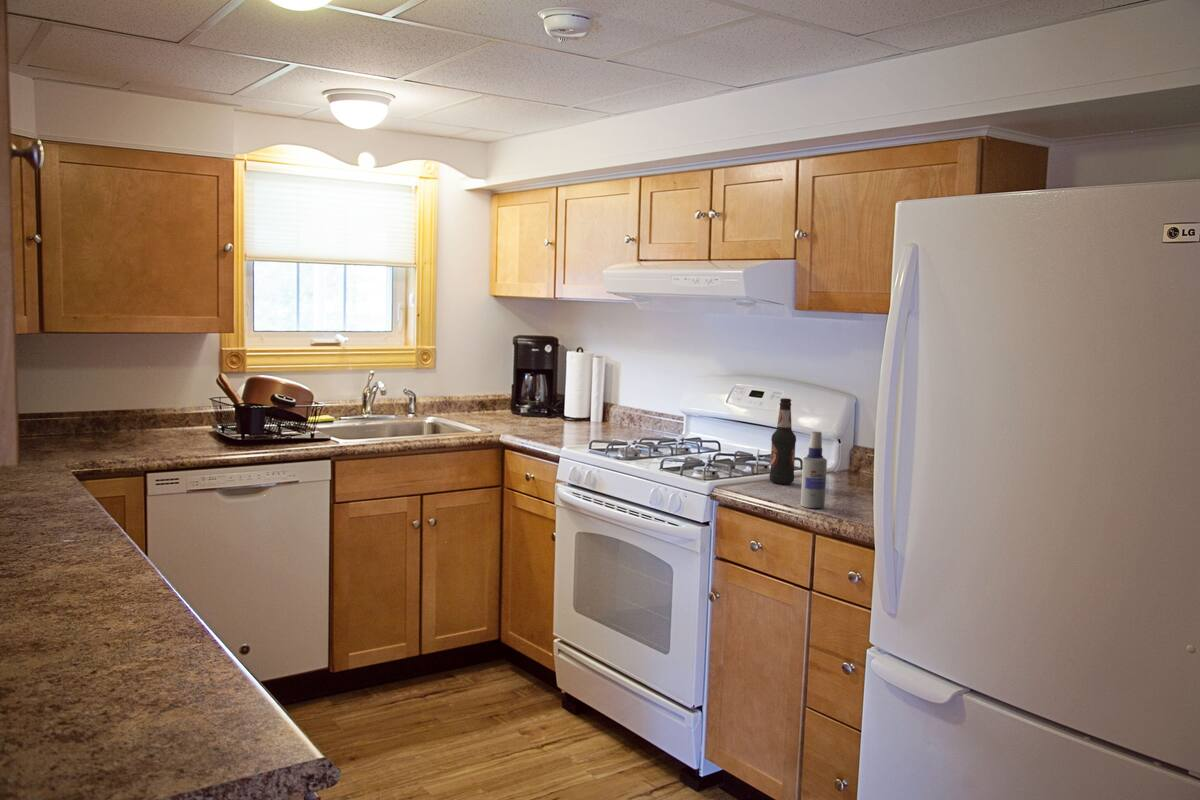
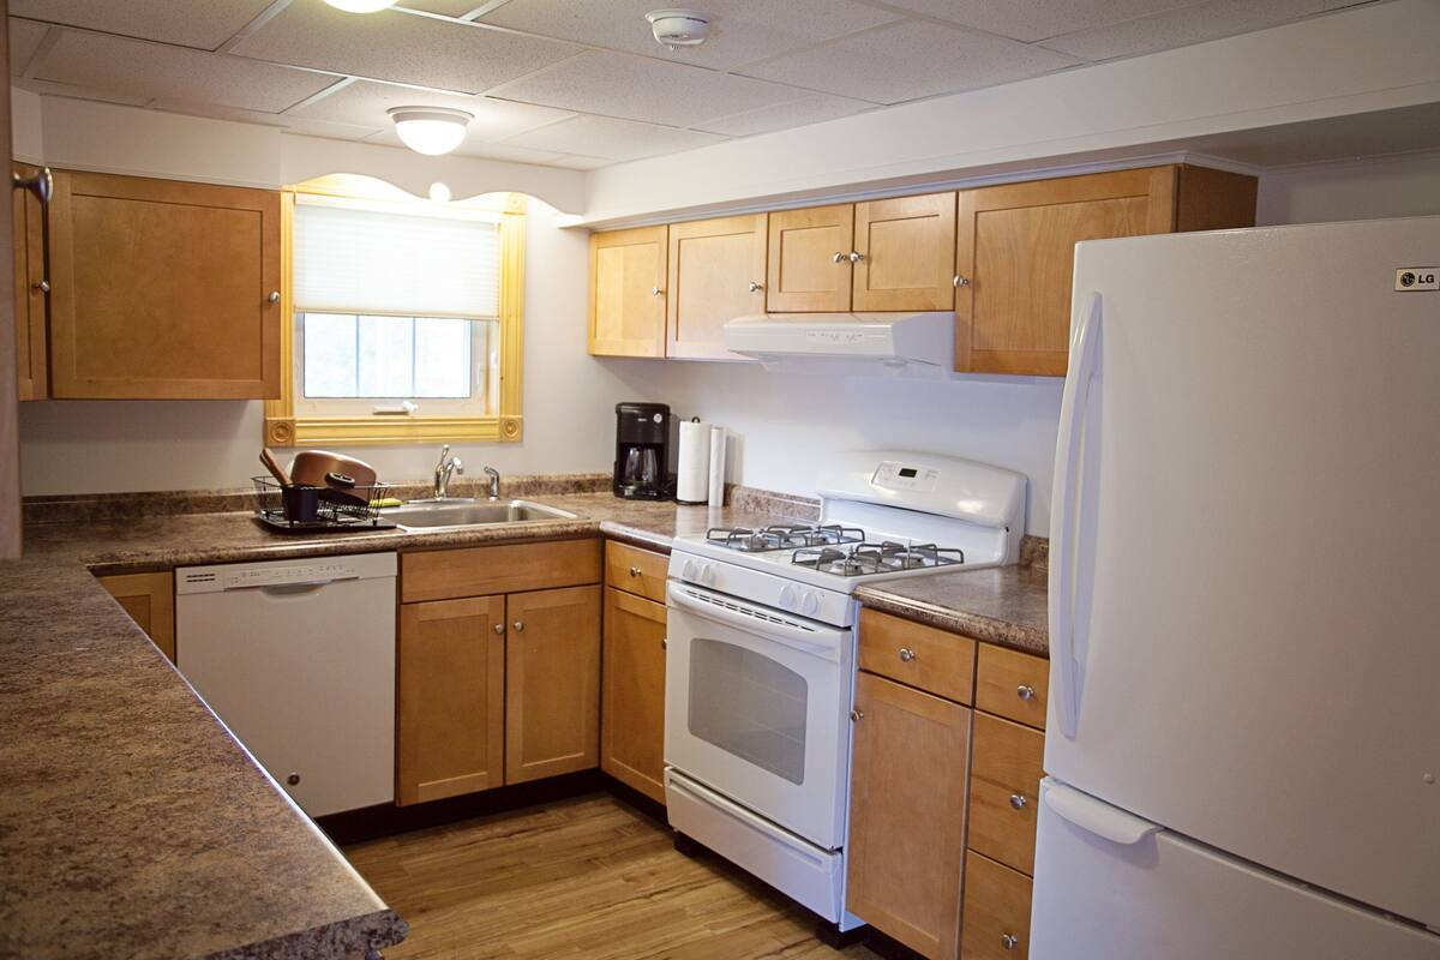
- spray bottle (814, 469)
- bottle (783, 440)
